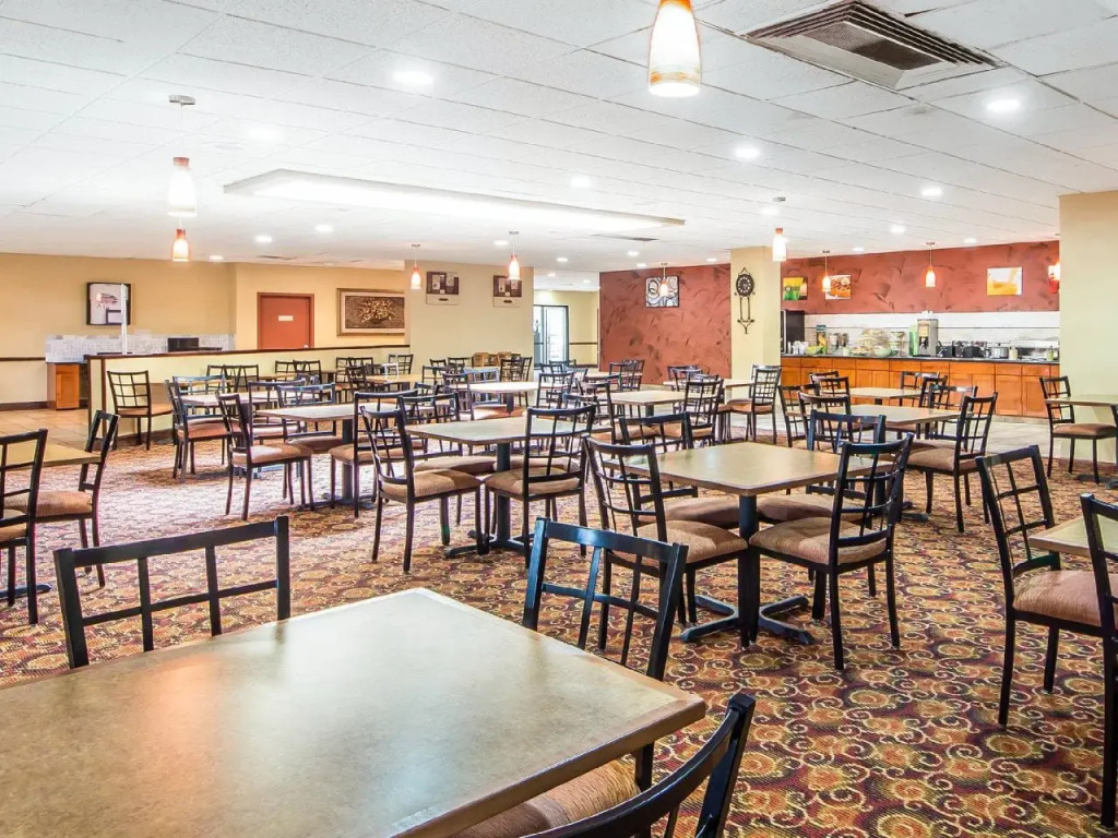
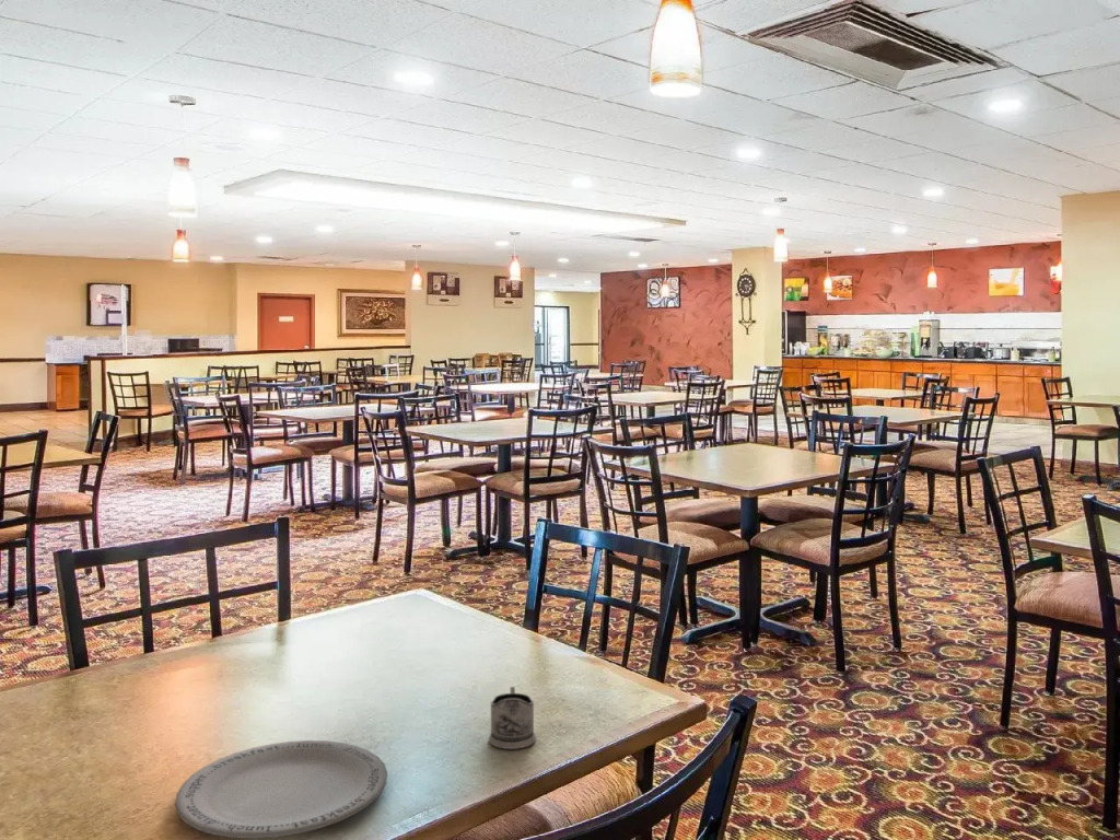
+ plate (284, 788)
+ tea glass holder (512, 711)
